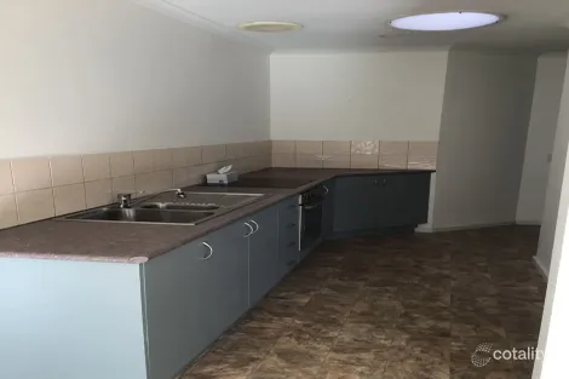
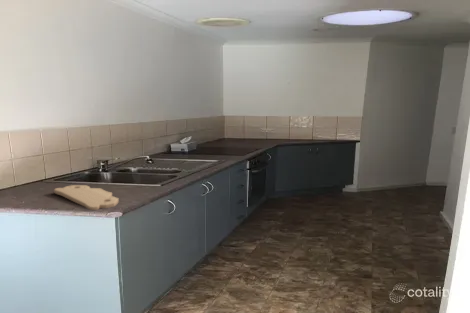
+ cutting board (89, 195)
